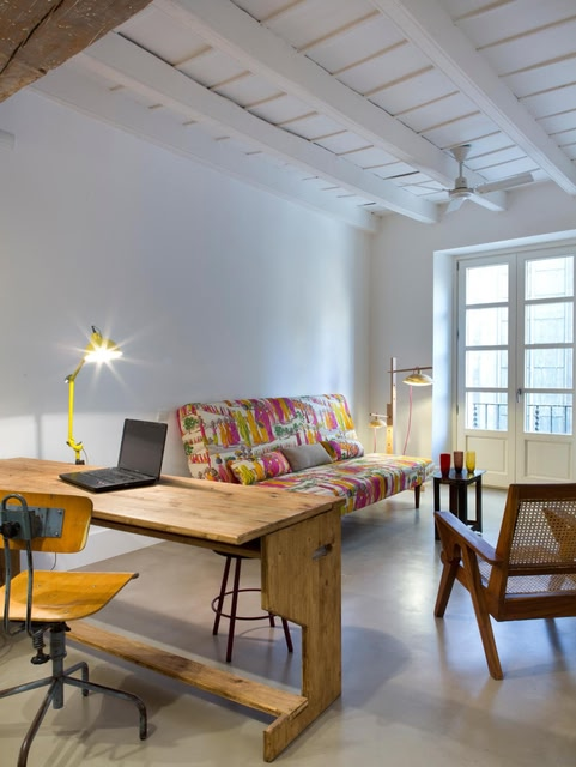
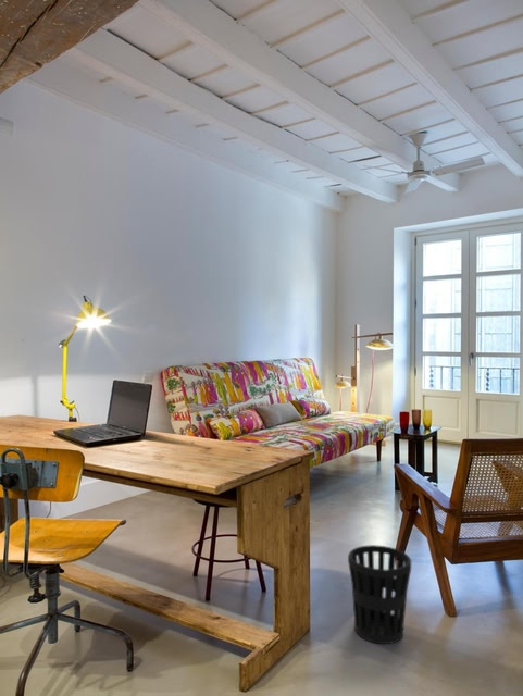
+ wastebasket (378, 593)
